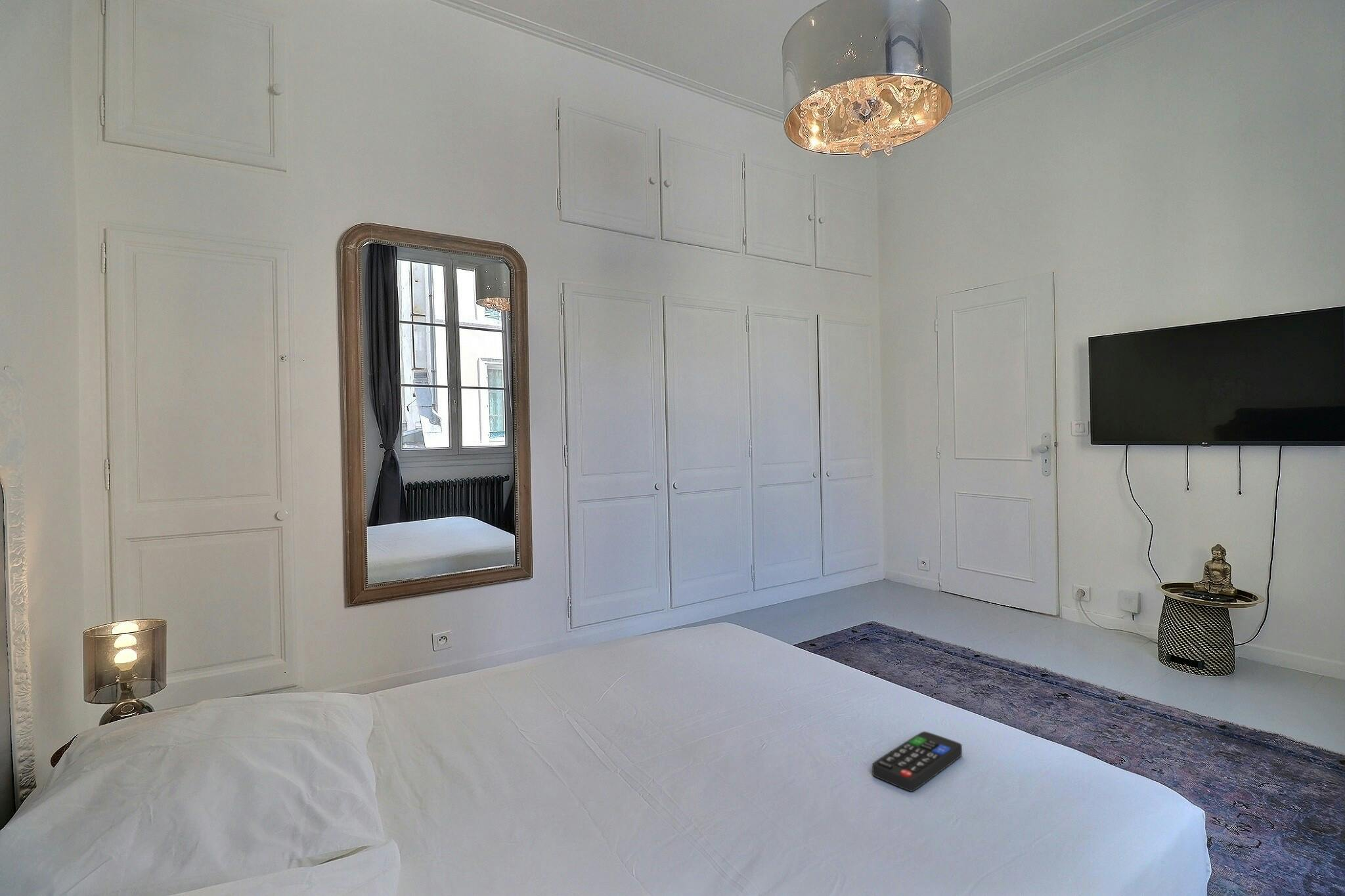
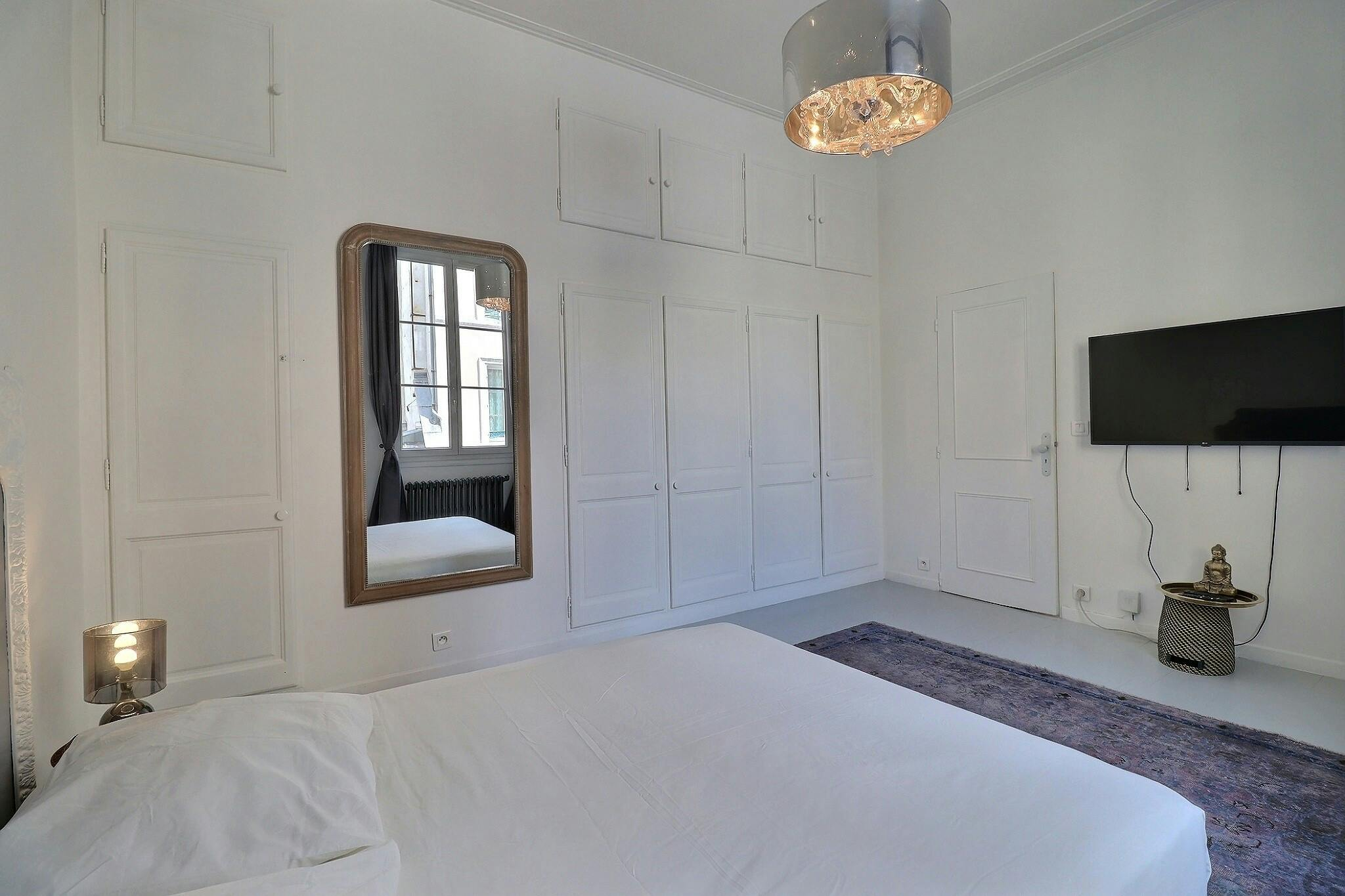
- remote control (918, 758)
